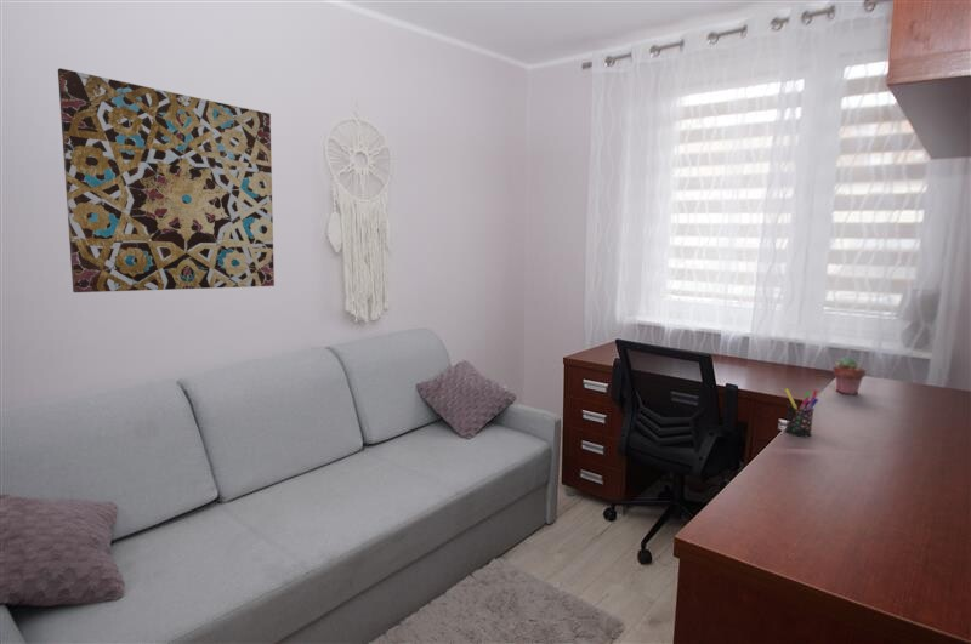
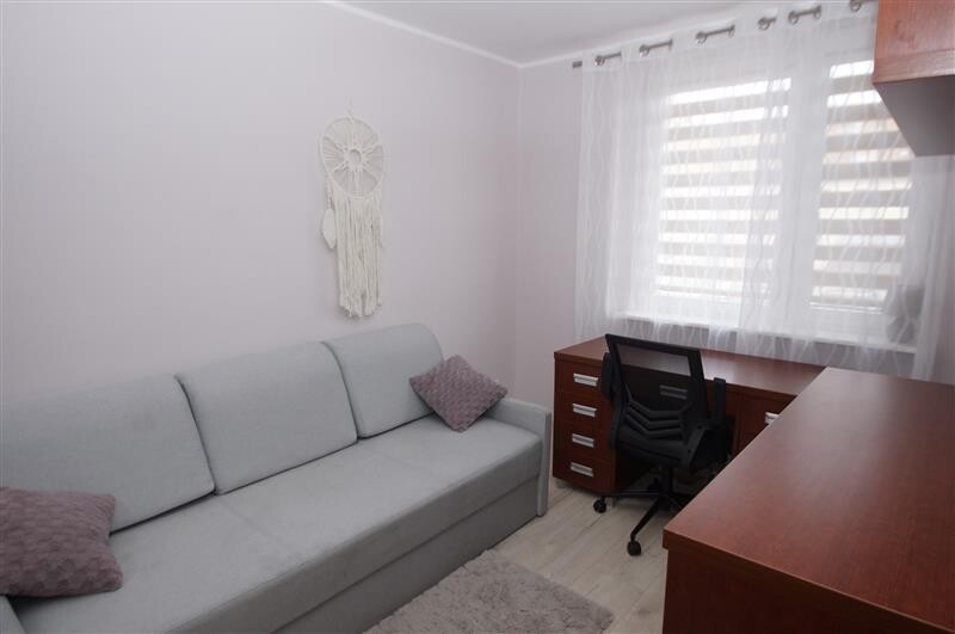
- pen holder (802, 410)
- wall art (181, 193)
- potted succulent (848, 375)
